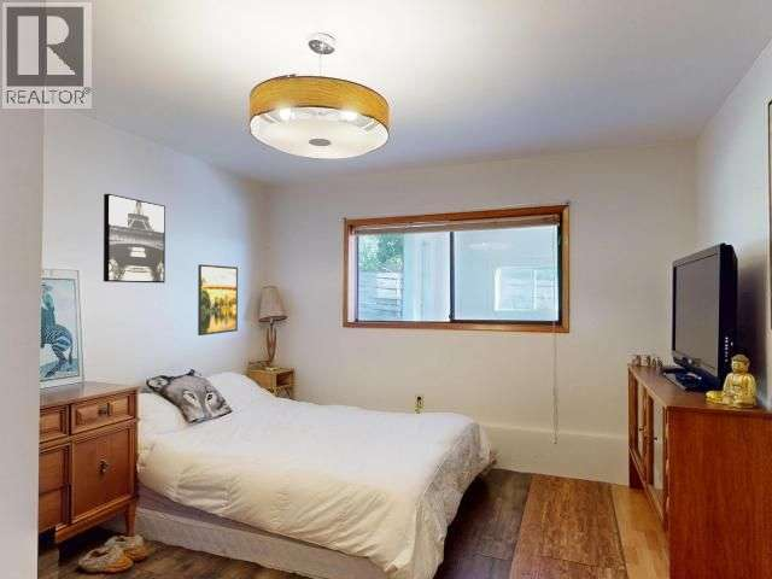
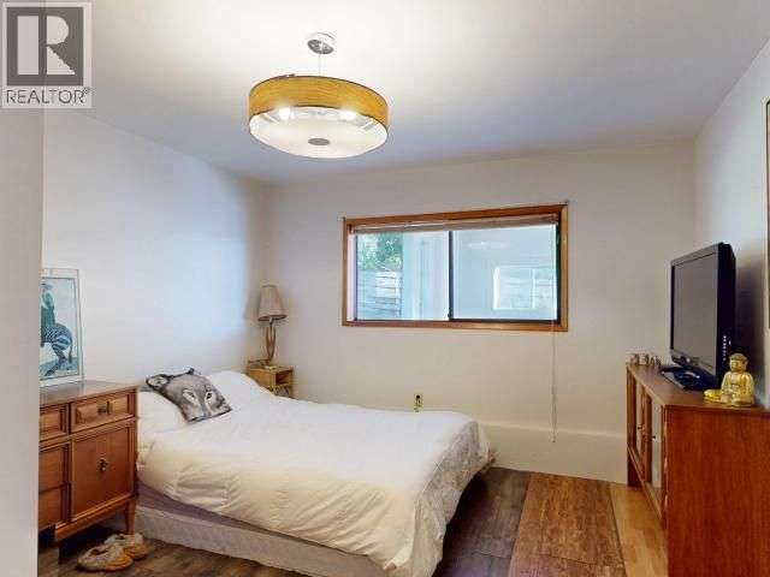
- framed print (218, 299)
- wall art (136, 241)
